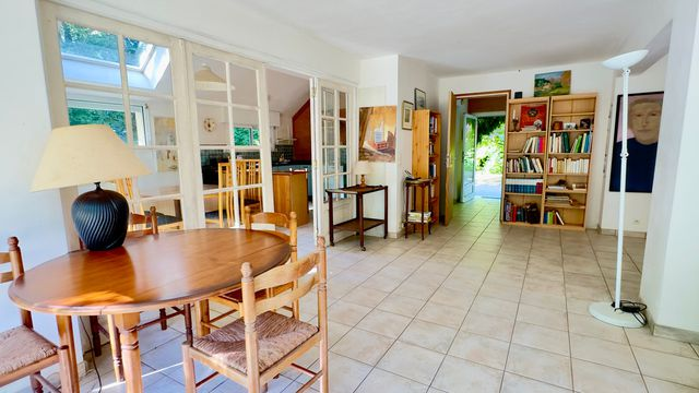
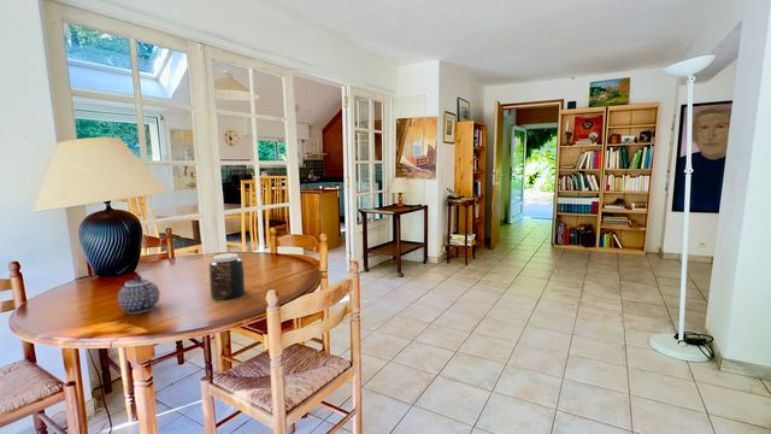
+ teapot (139, 292)
+ jar (226, 275)
